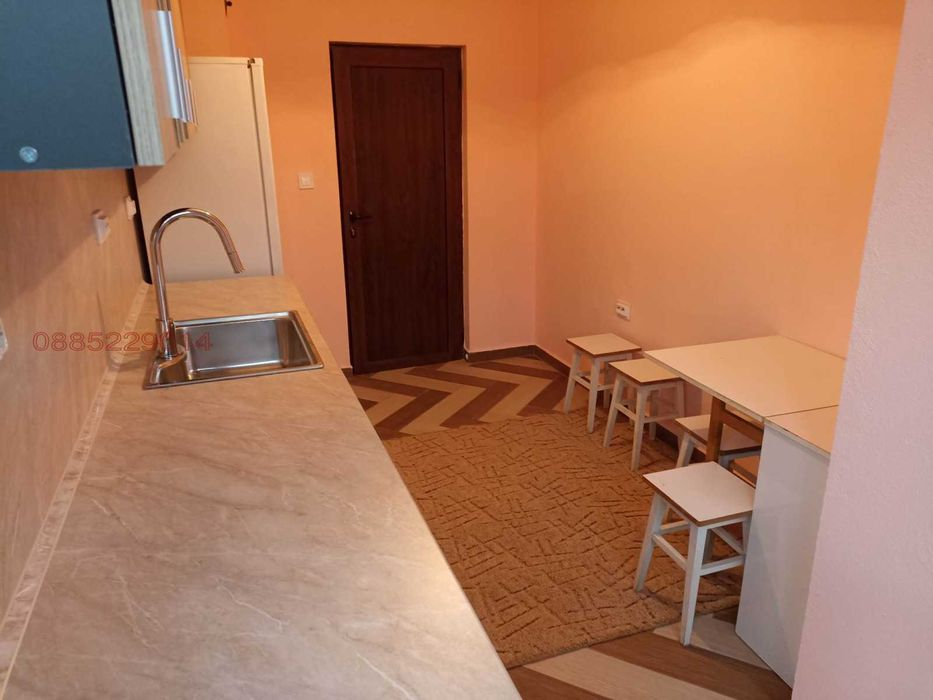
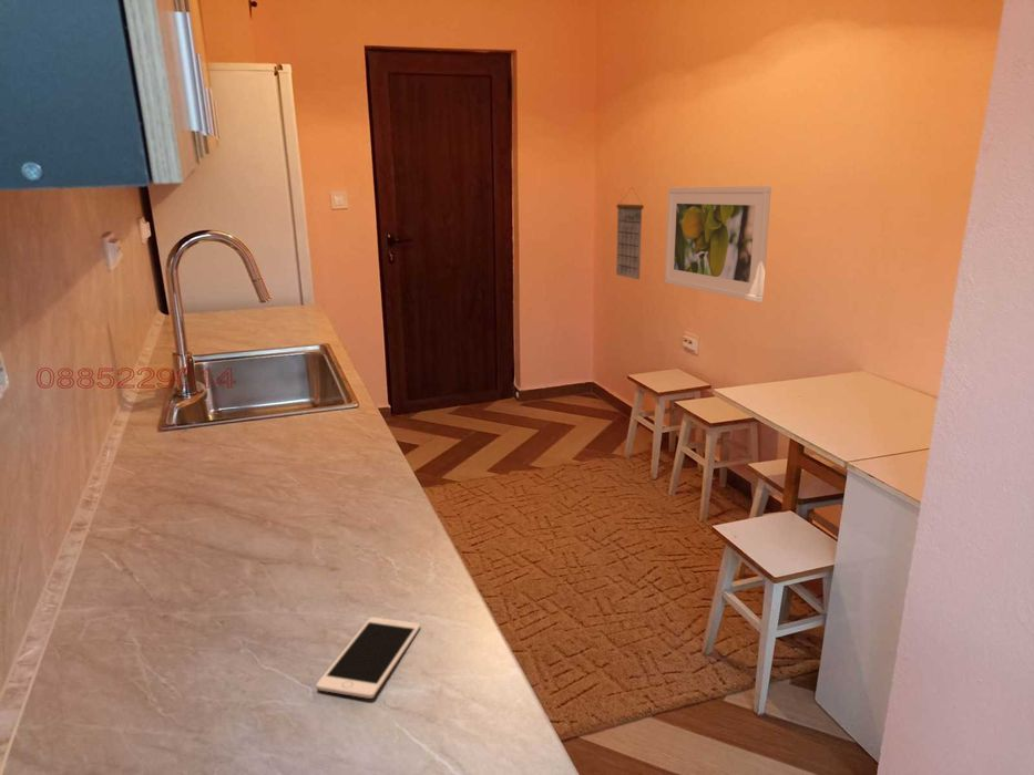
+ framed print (711, 240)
+ calendar (628, 232)
+ cell phone (371, 654)
